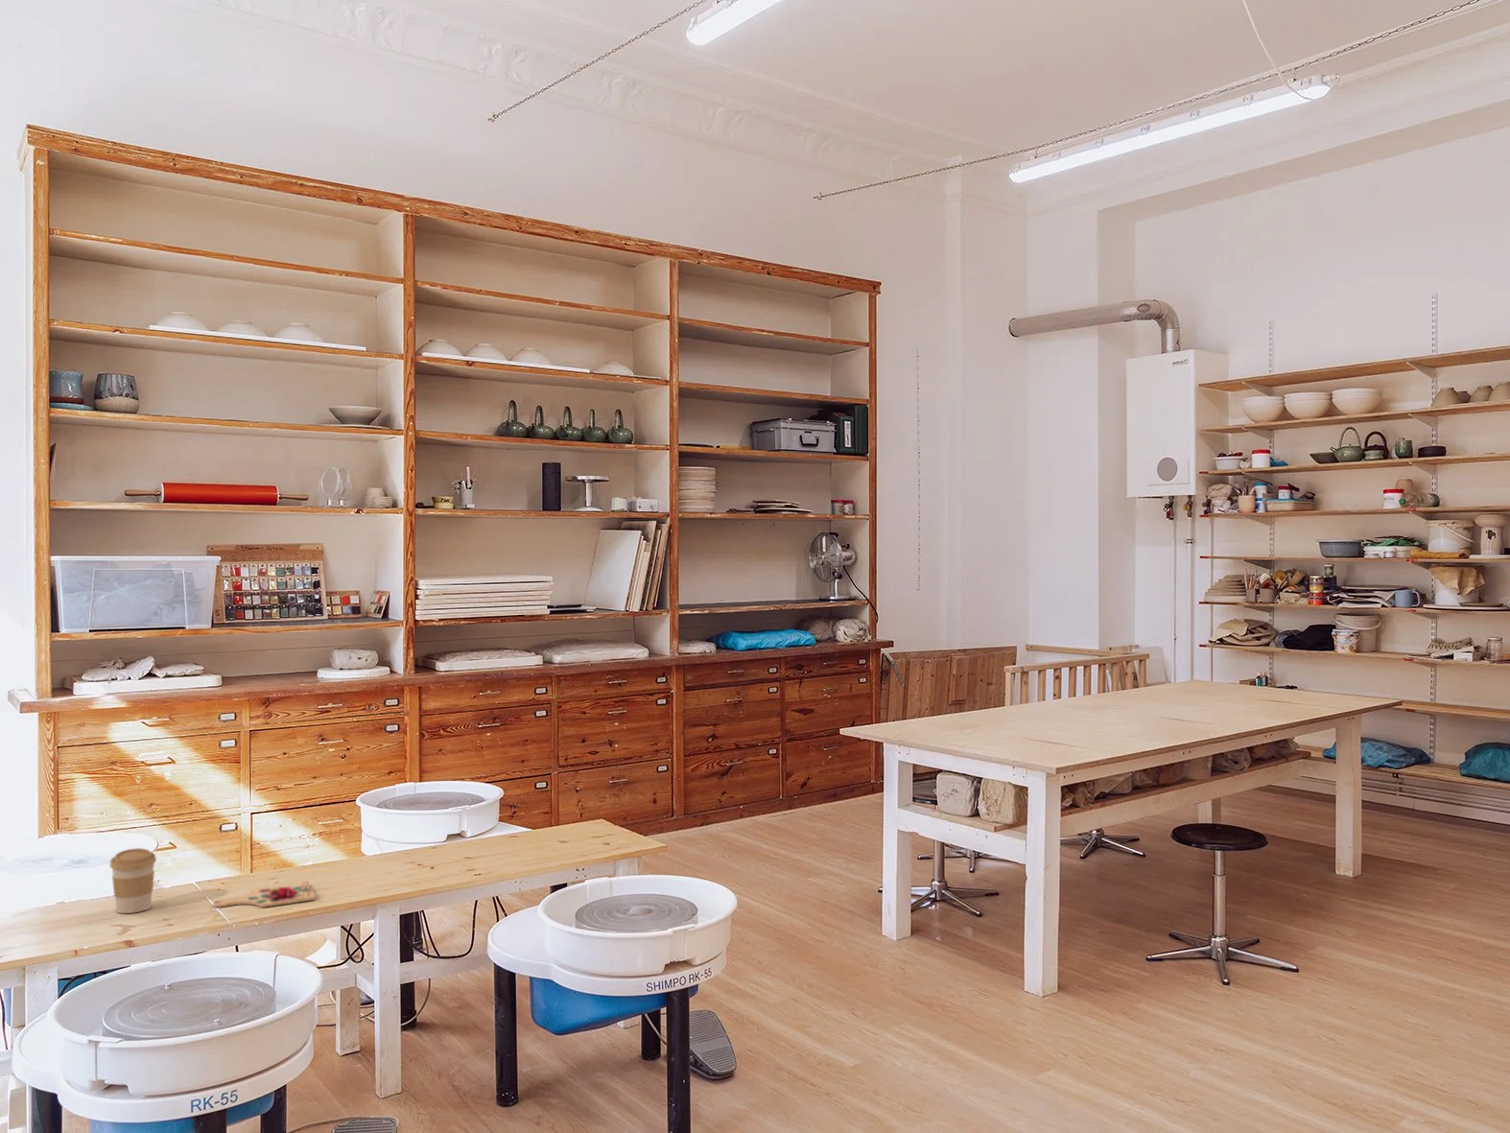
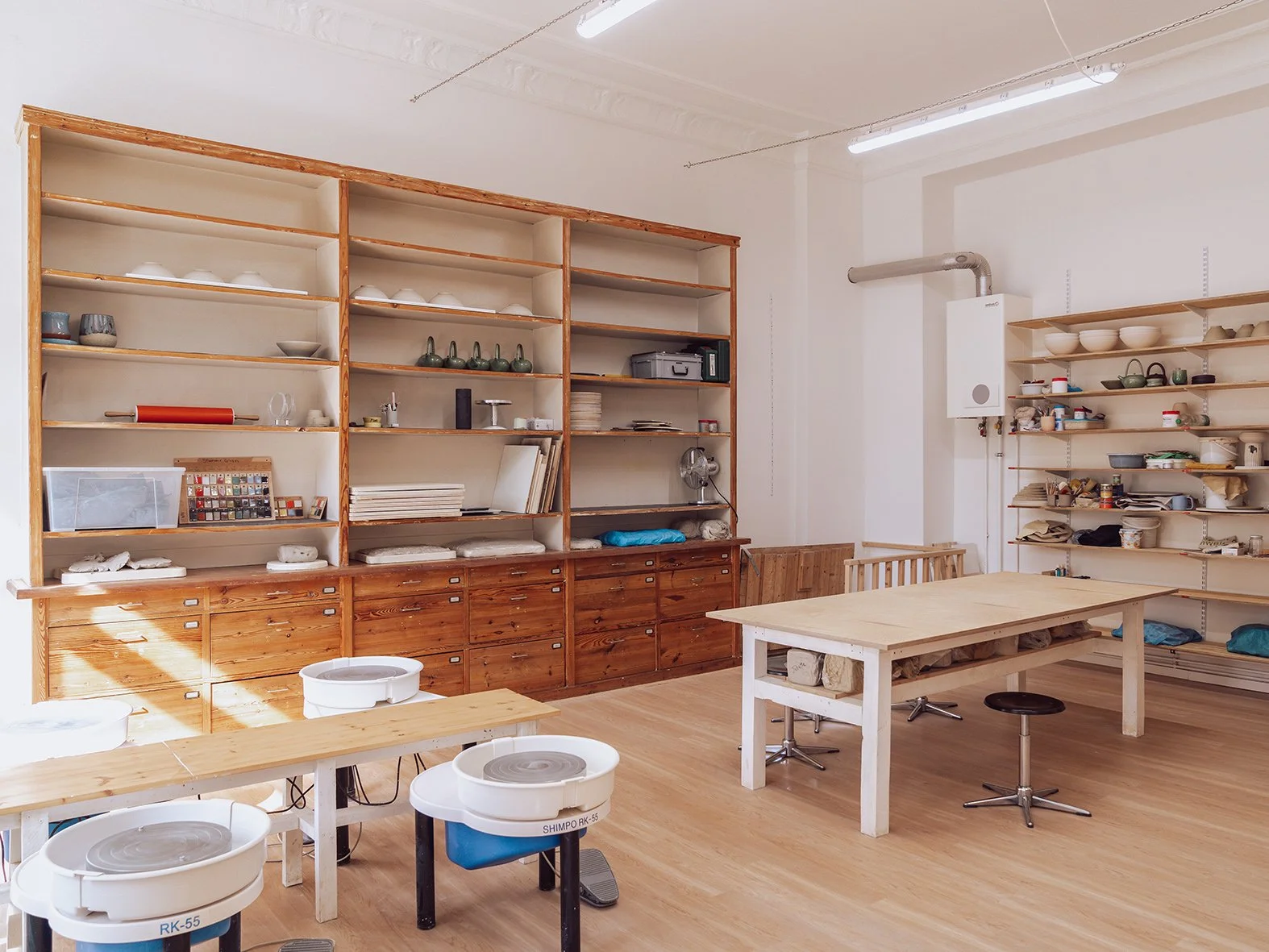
- cutting board (263, 893)
- coffee cup (133, 880)
